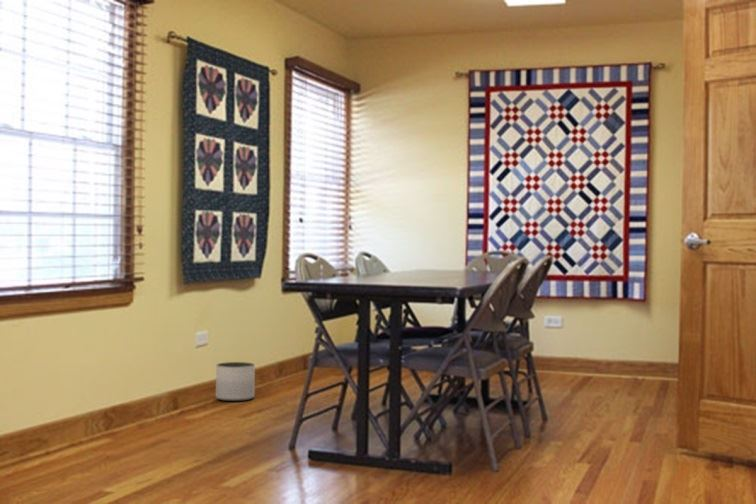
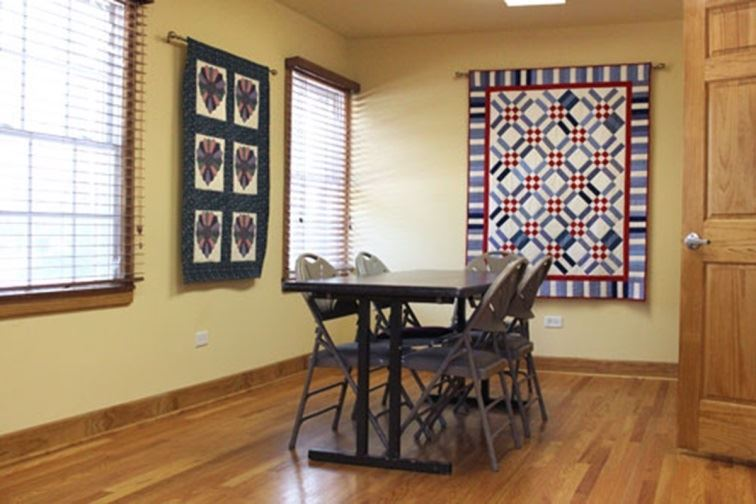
- planter (235, 381)
